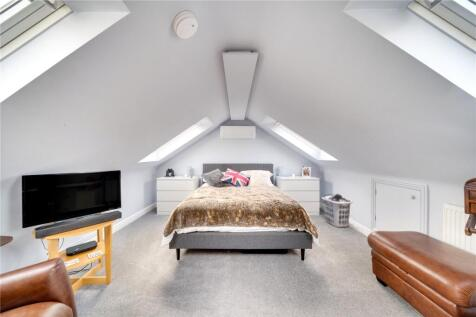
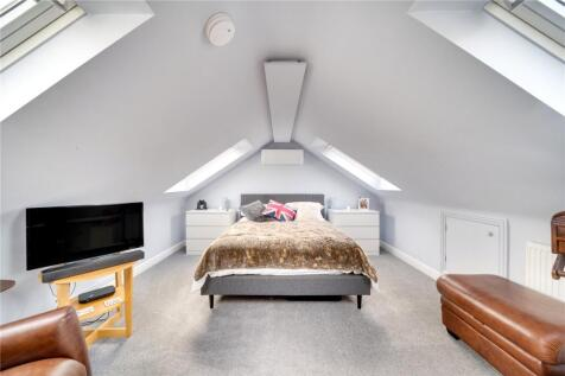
- clothes hamper (336, 208)
